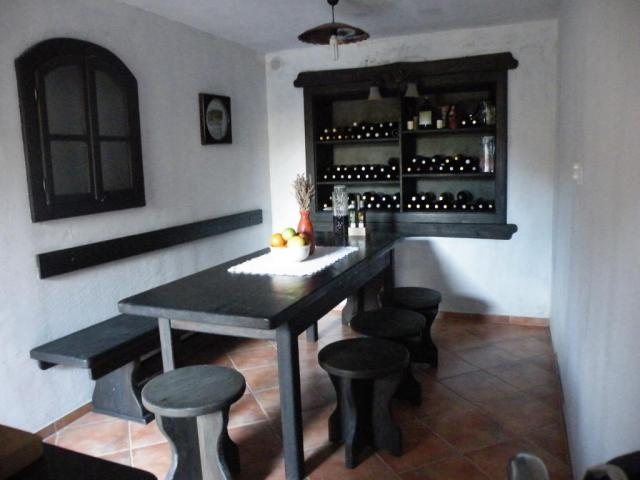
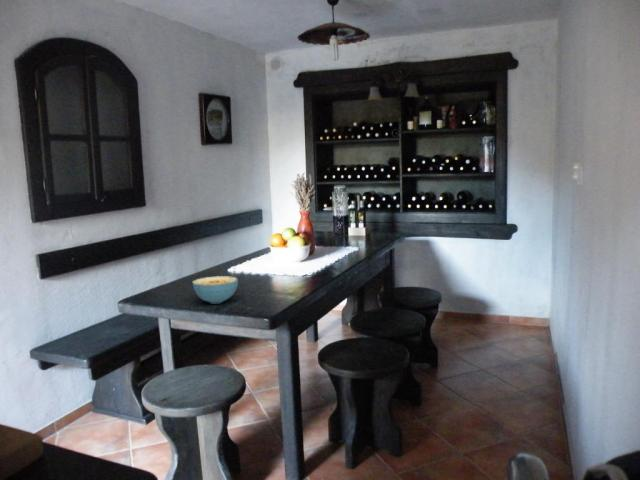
+ cereal bowl (215, 291)
